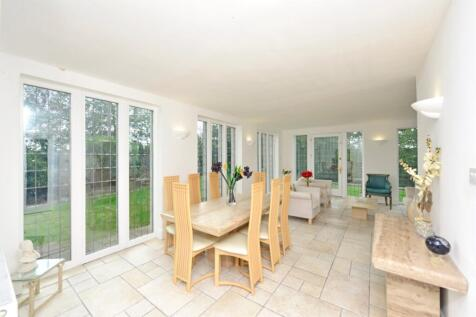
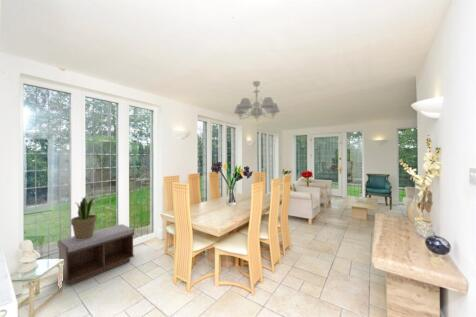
+ potted plant (86, 216)
+ bench (98, 250)
+ chandelier (256, 100)
